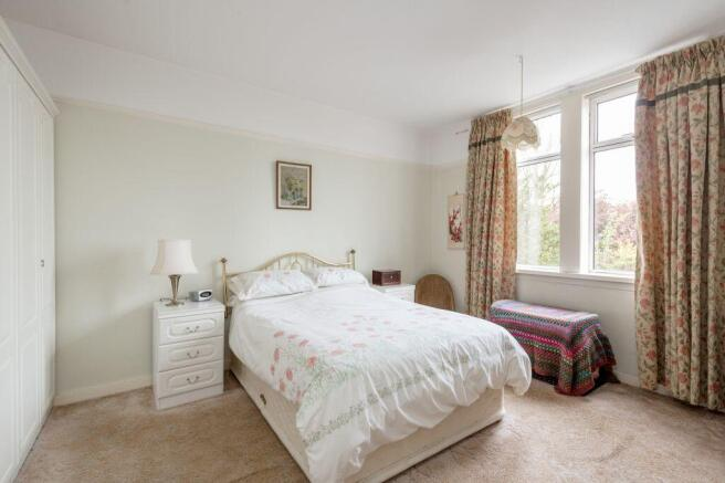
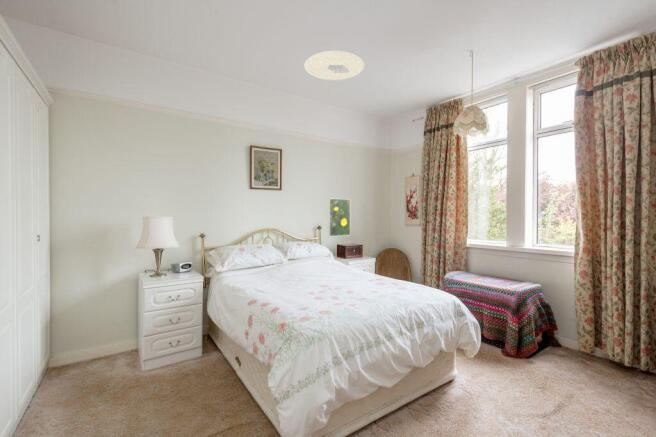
+ ceiling light (334, 64)
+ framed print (339, 217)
